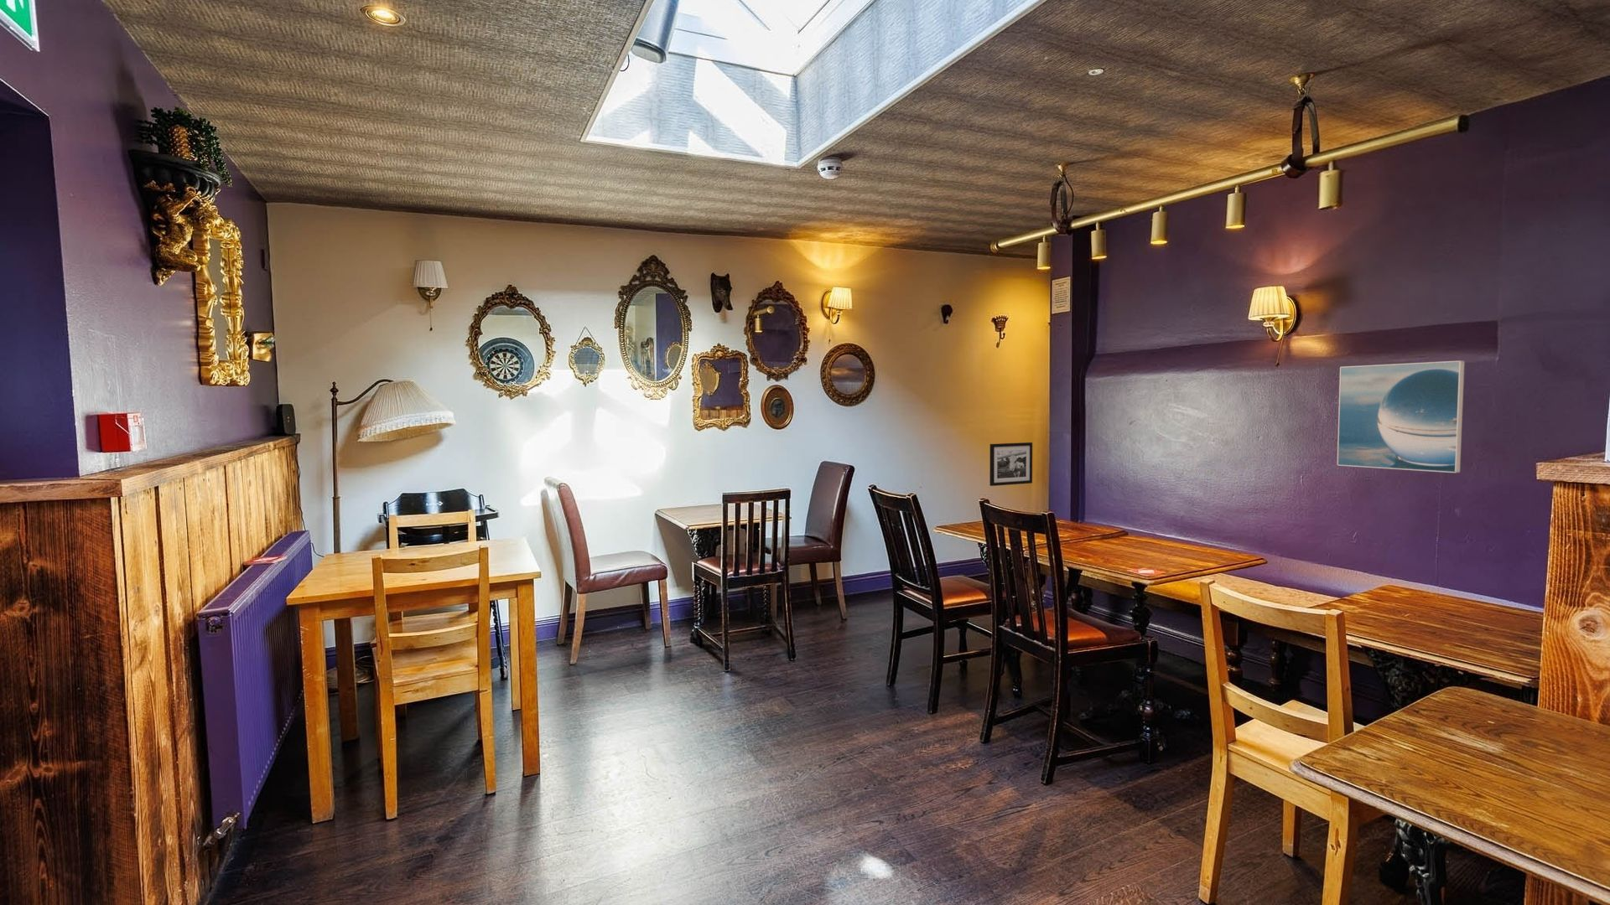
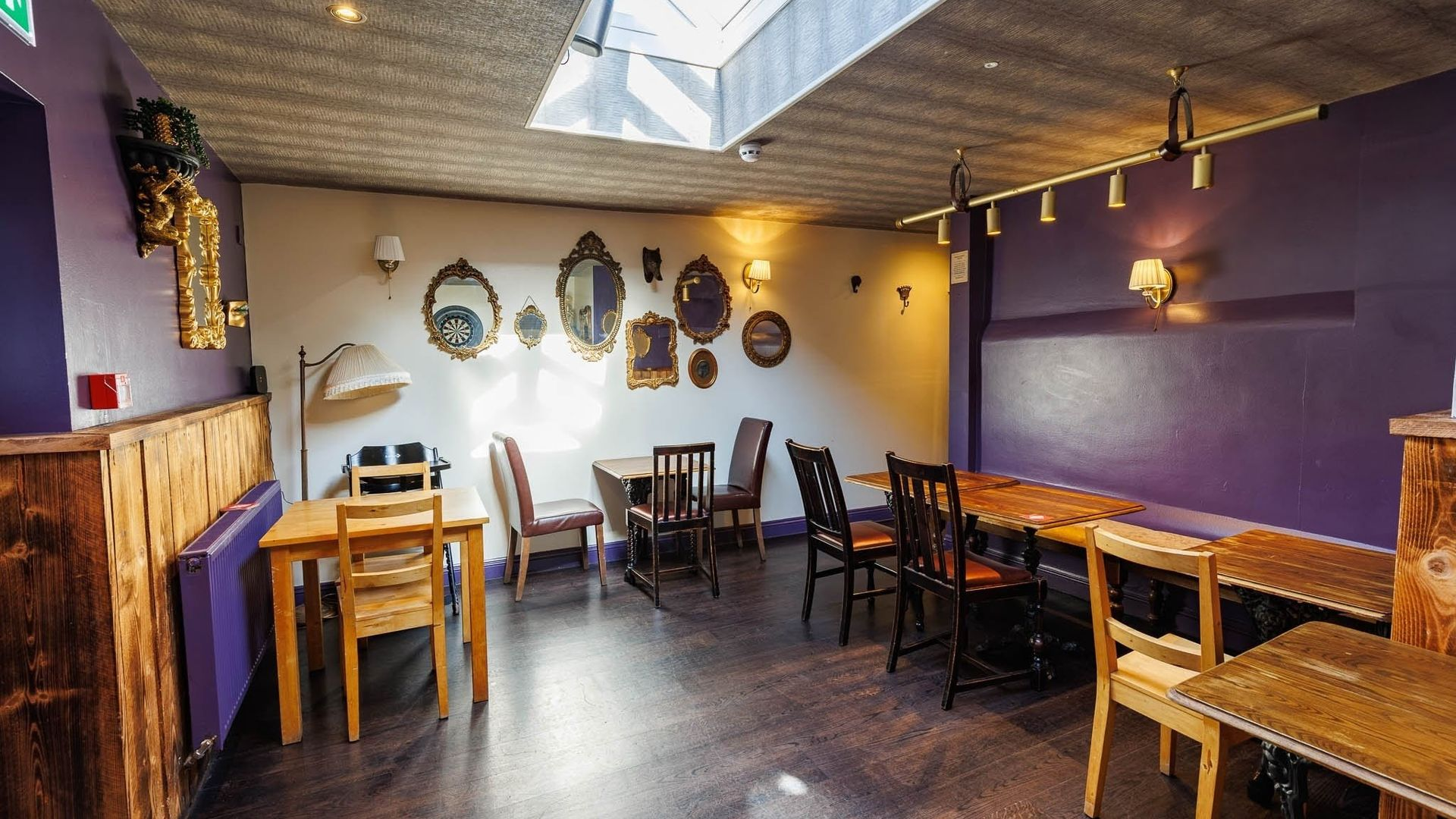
- picture frame (1012, 463)
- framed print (1397, 417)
